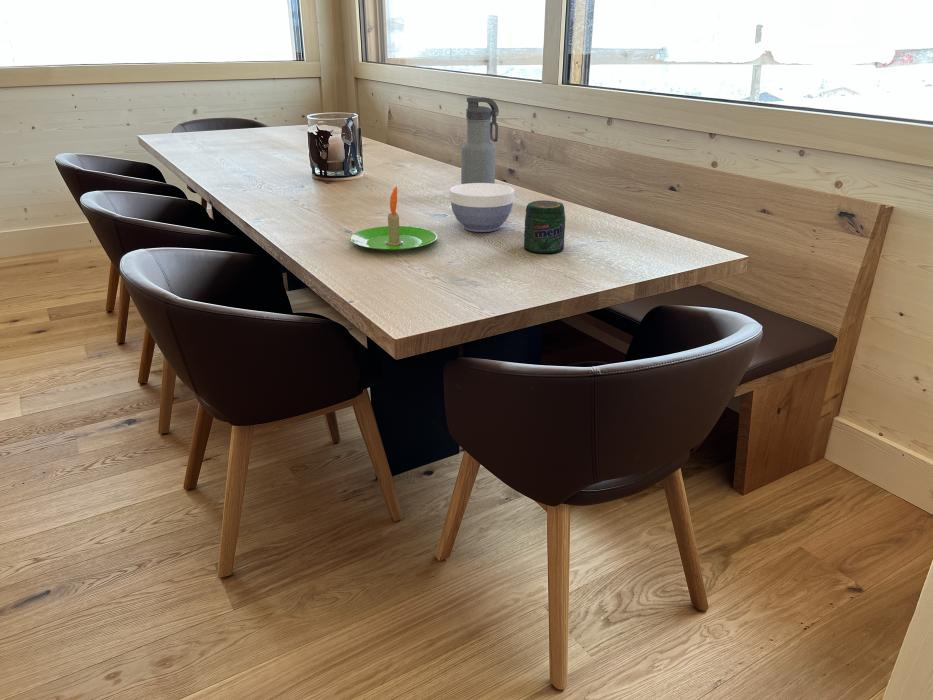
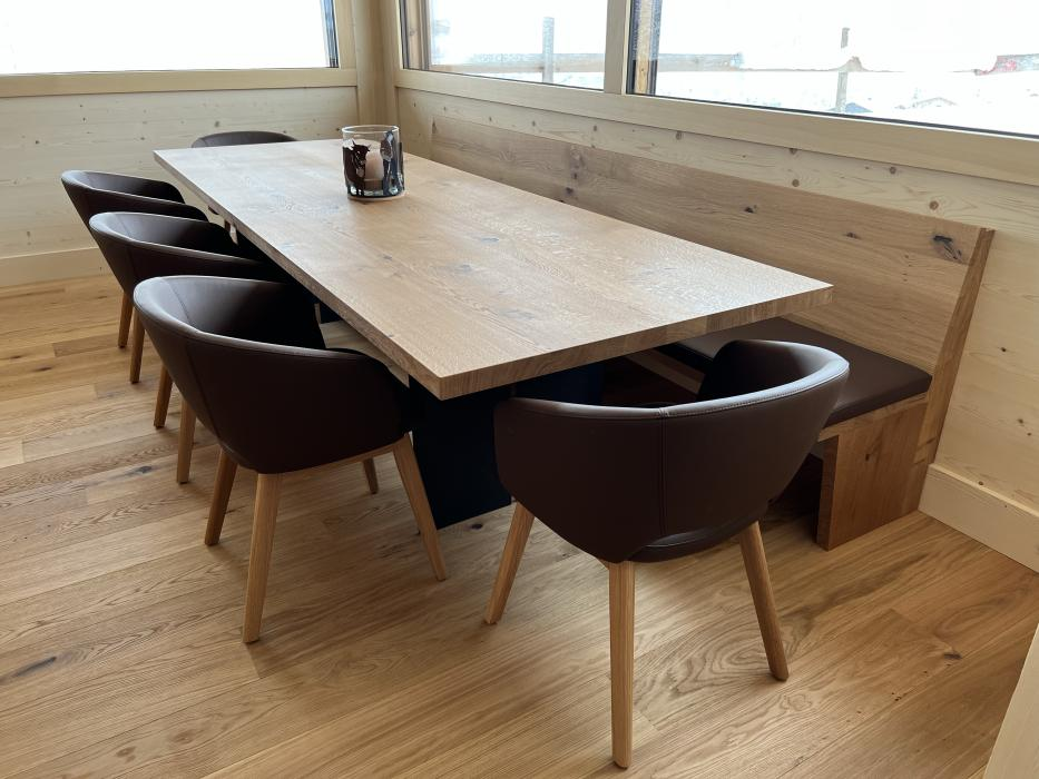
- bowl (481, 208)
- jar (544, 226)
- candle (393, 215)
- water bottle (479, 149)
